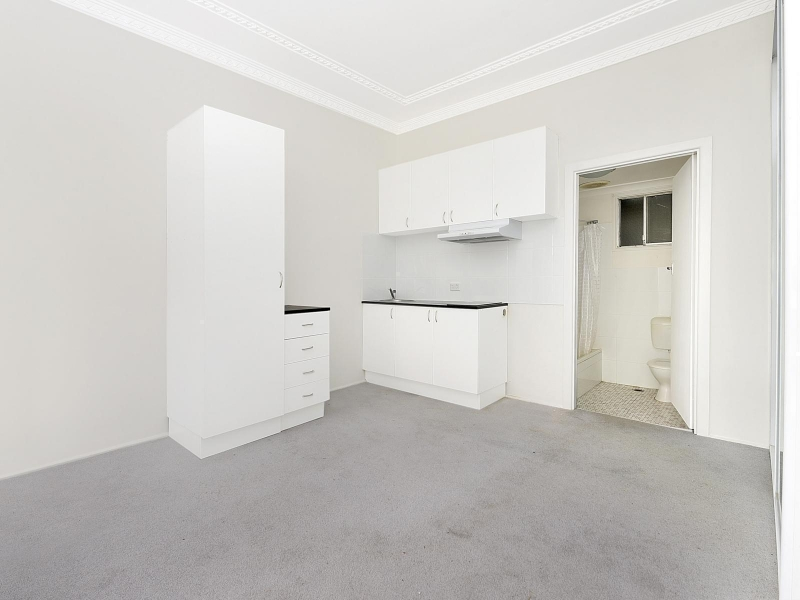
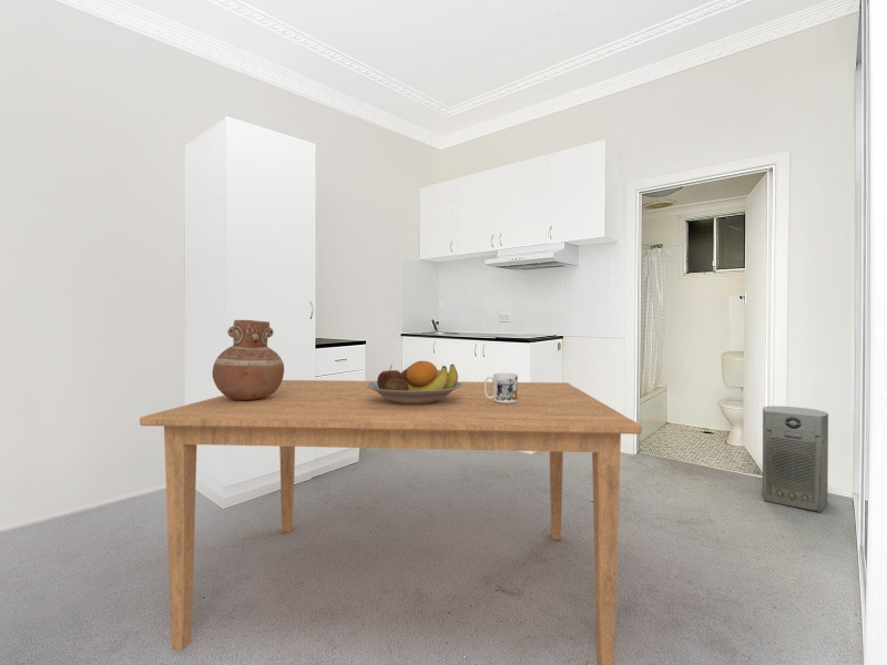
+ mug (500, 387)
+ fruit bowl (415, 379)
+ vase (248, 358)
+ dining table (406, 448)
+ fan (794, 453)
